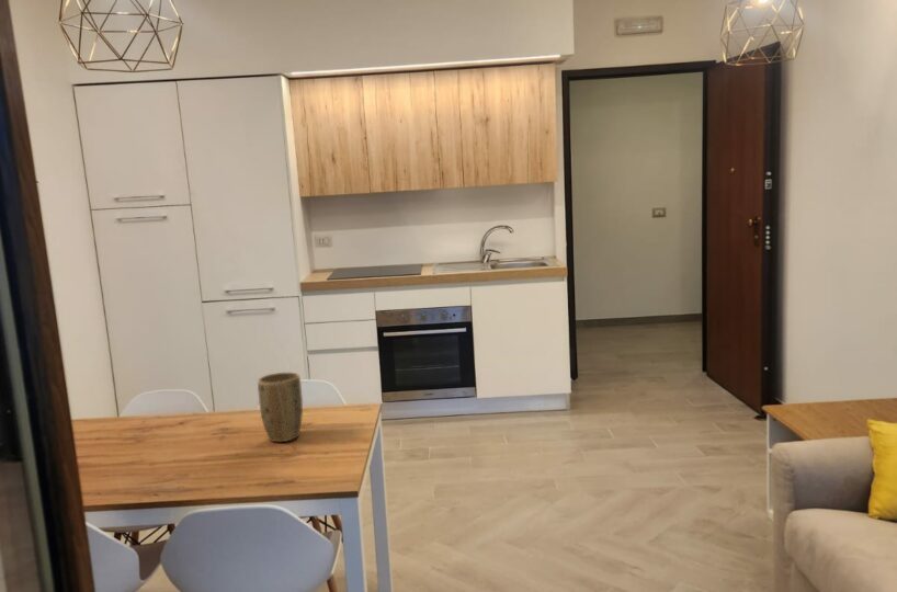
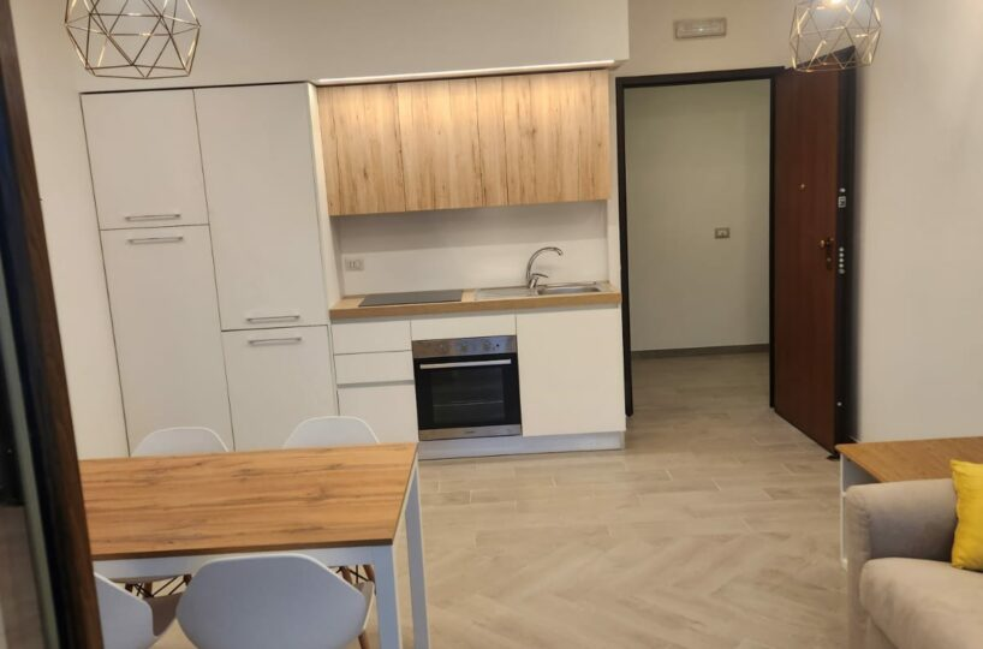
- plant pot (281, 407)
